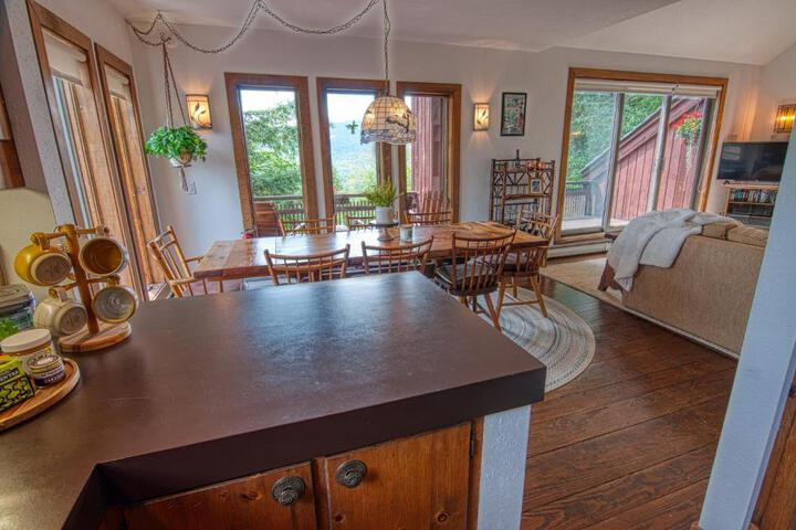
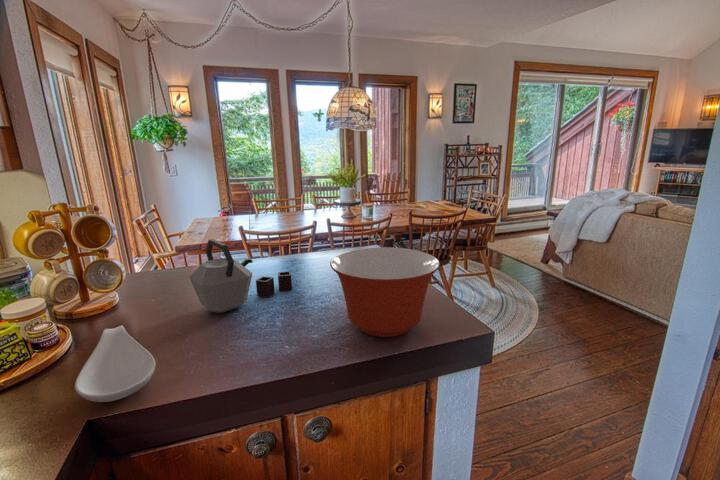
+ spoon rest (115, 358)
+ kettle (247, 269)
+ mixing bowl (384, 293)
